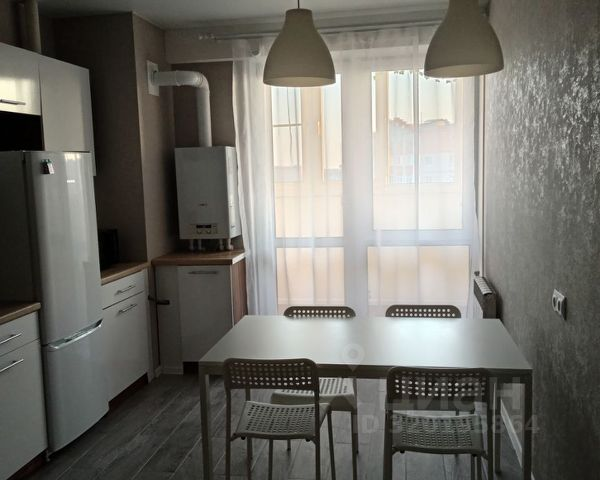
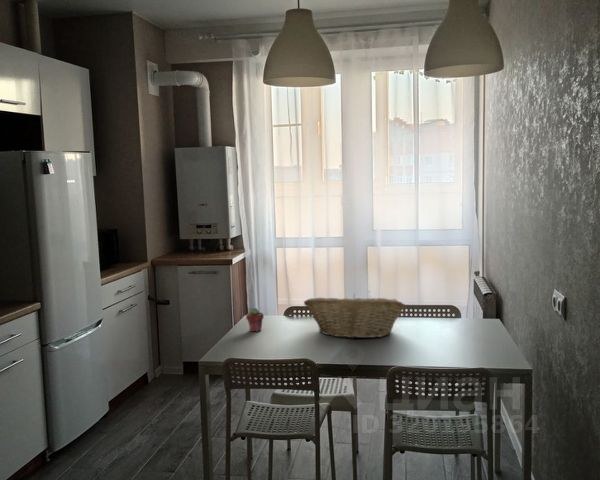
+ potted succulent (255, 318)
+ fruit basket (353, 311)
